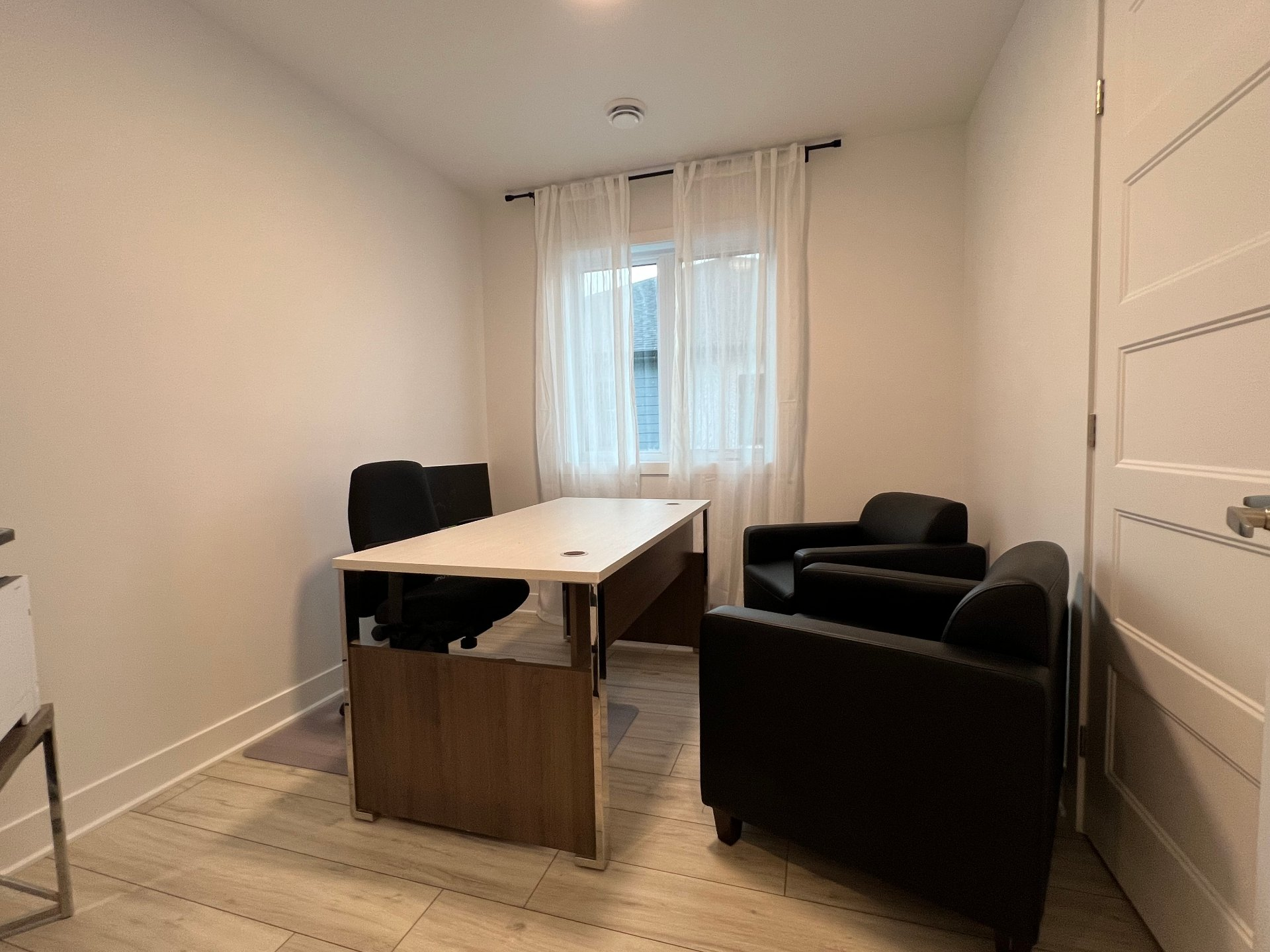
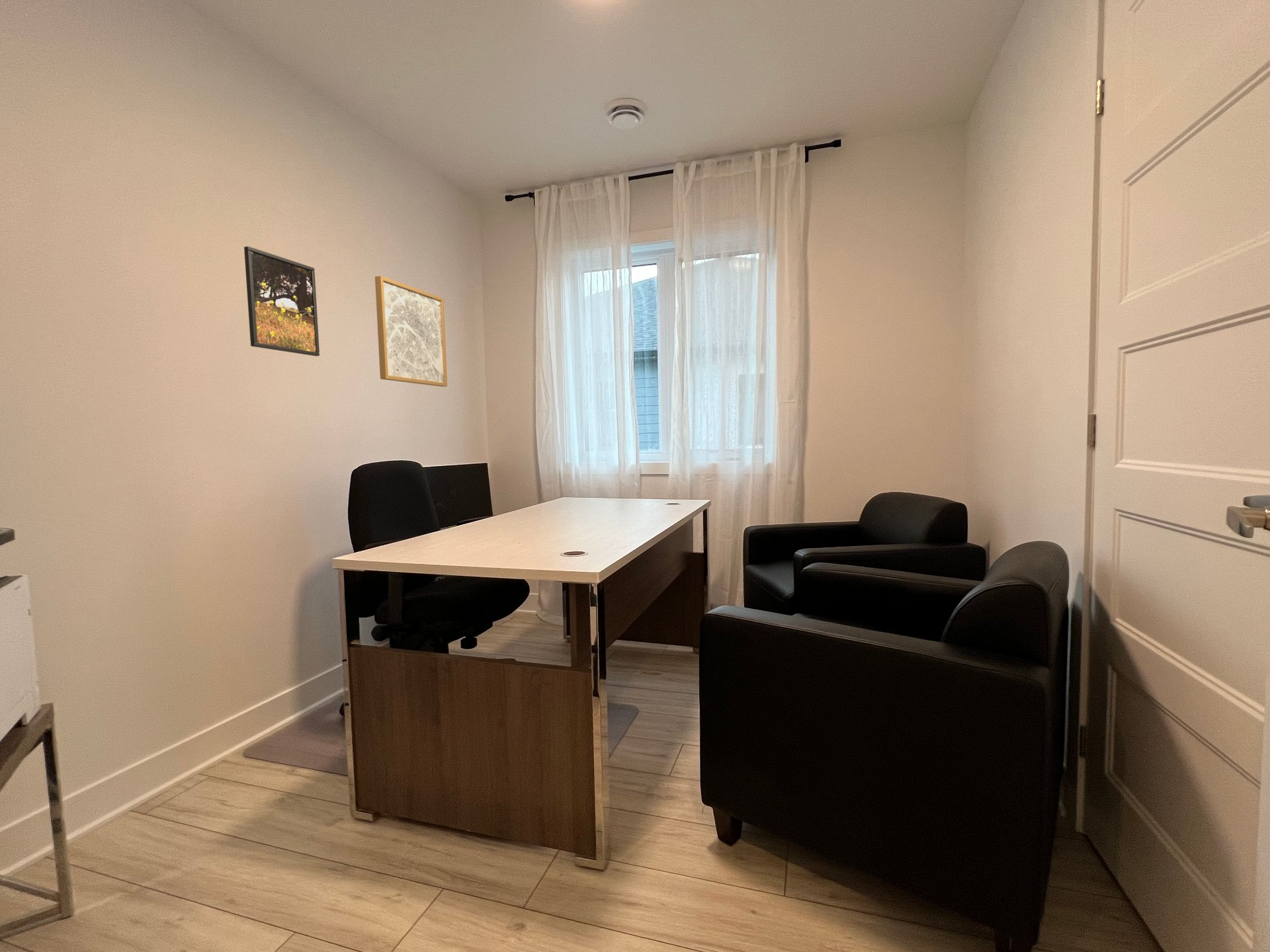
+ wall art (414, 336)
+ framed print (284, 305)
